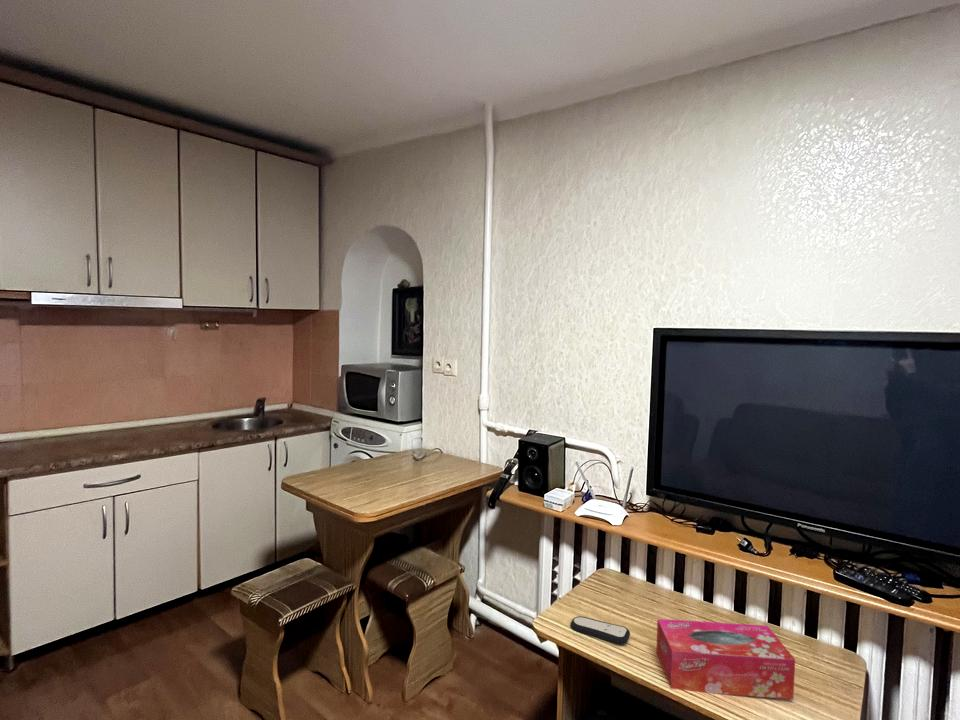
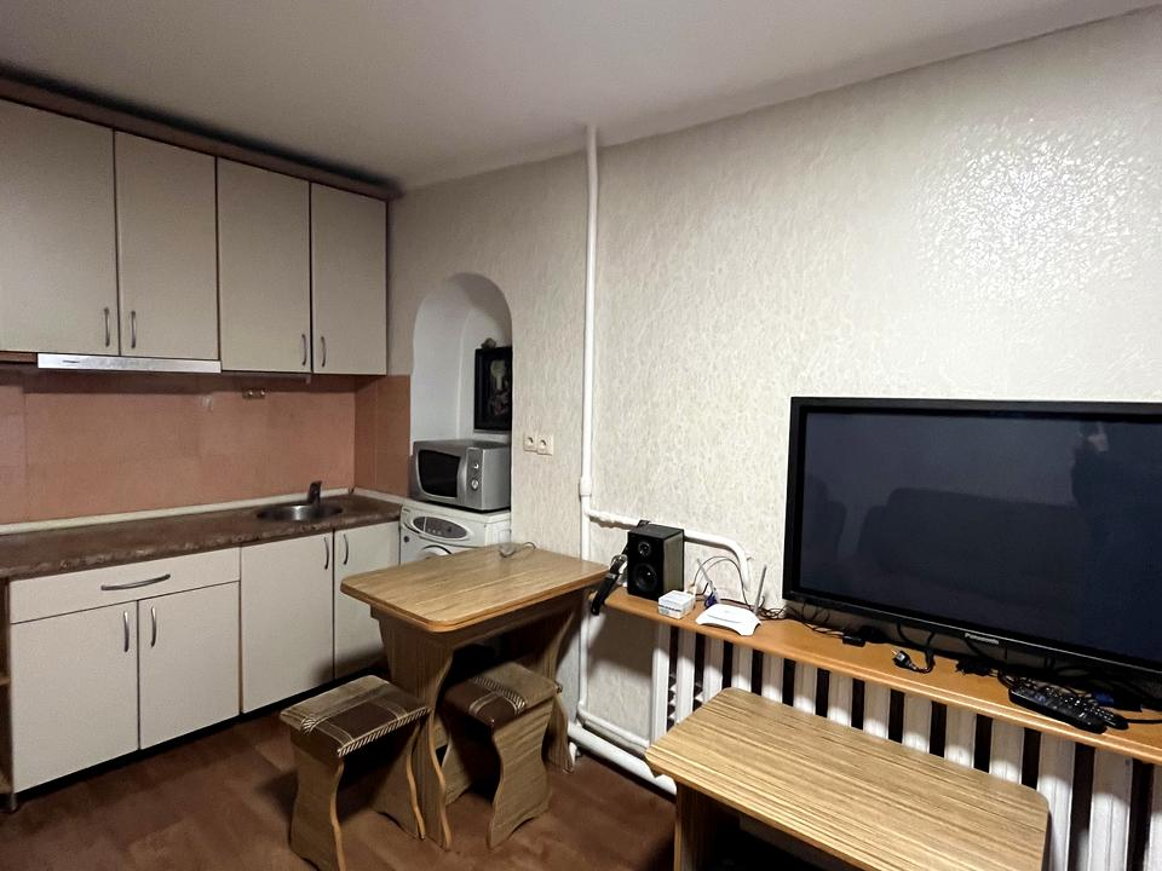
- remote control (599, 628)
- tissue box (721, 656)
